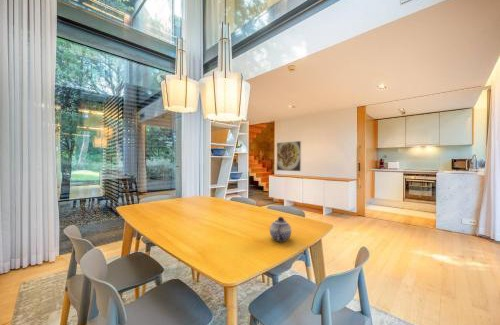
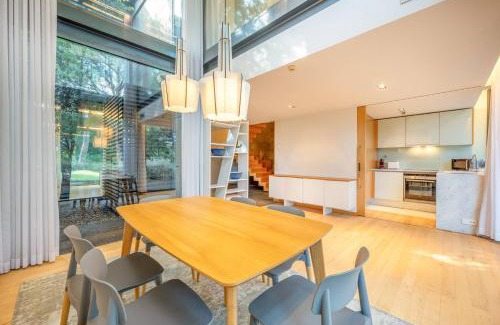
- teapot (280, 227)
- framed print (288, 156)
